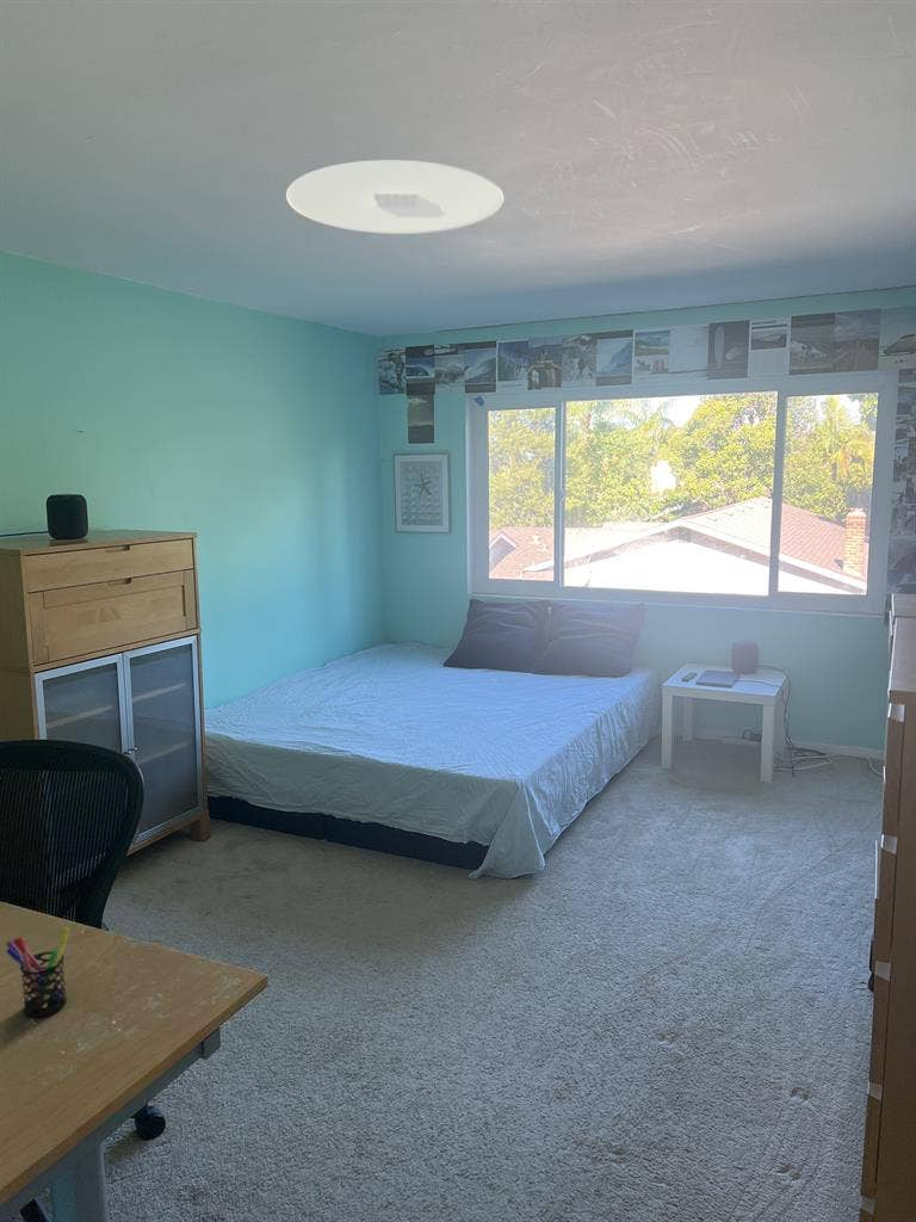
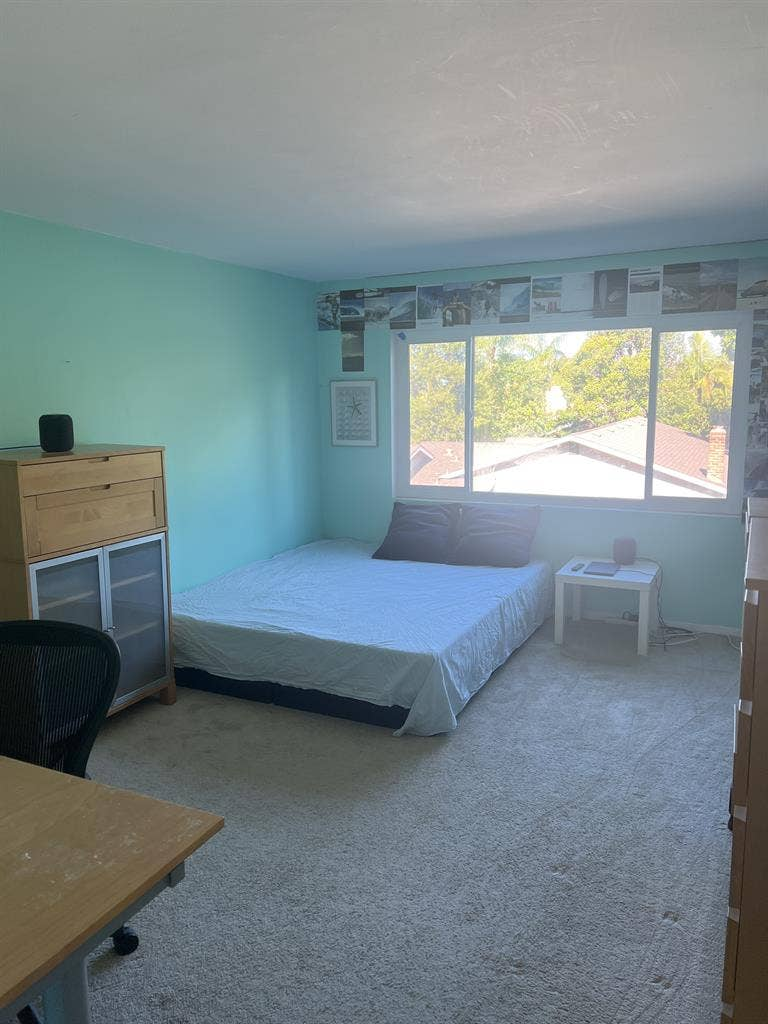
- ceiling light (395, 190)
- pen holder (42, 970)
